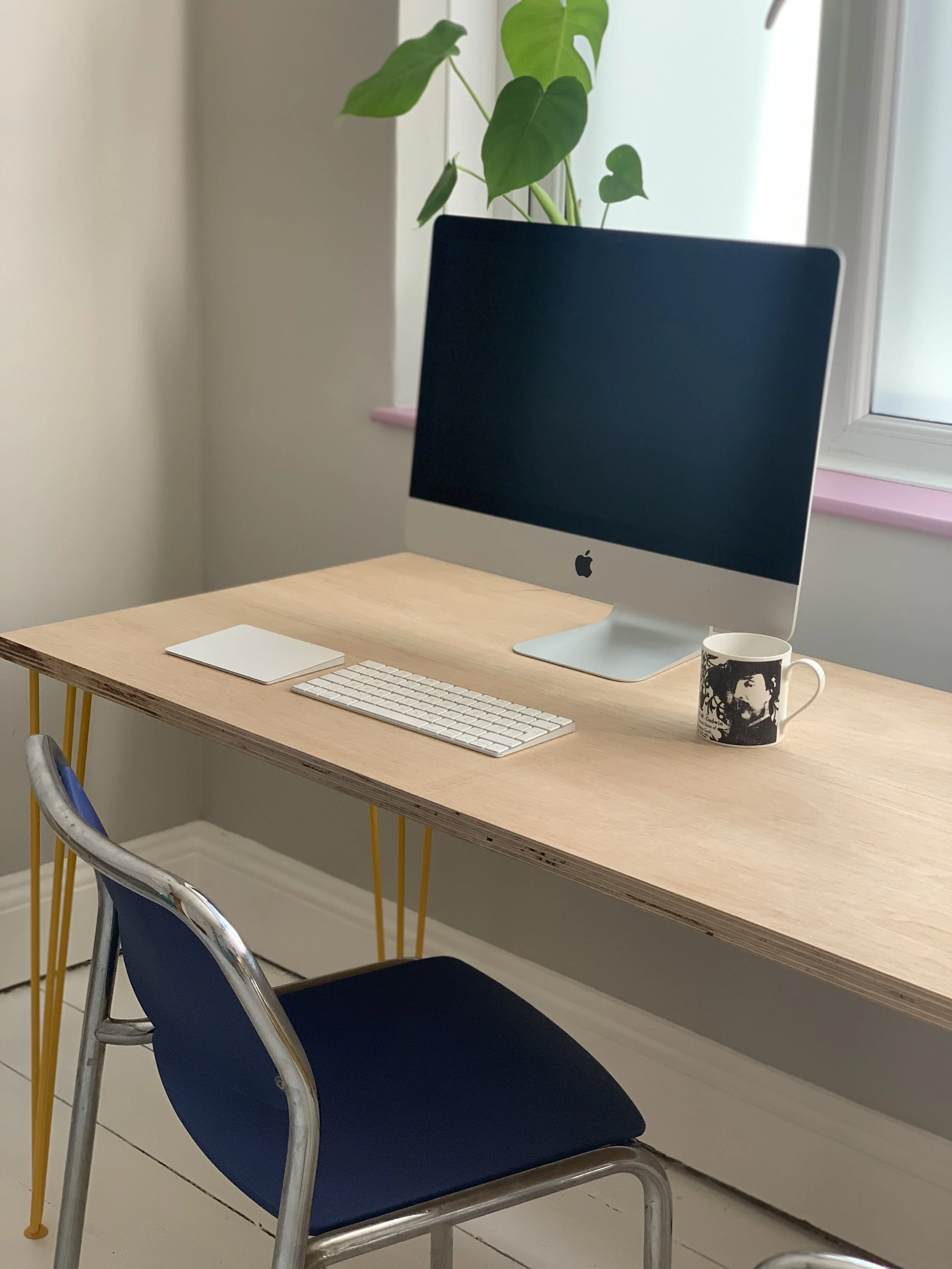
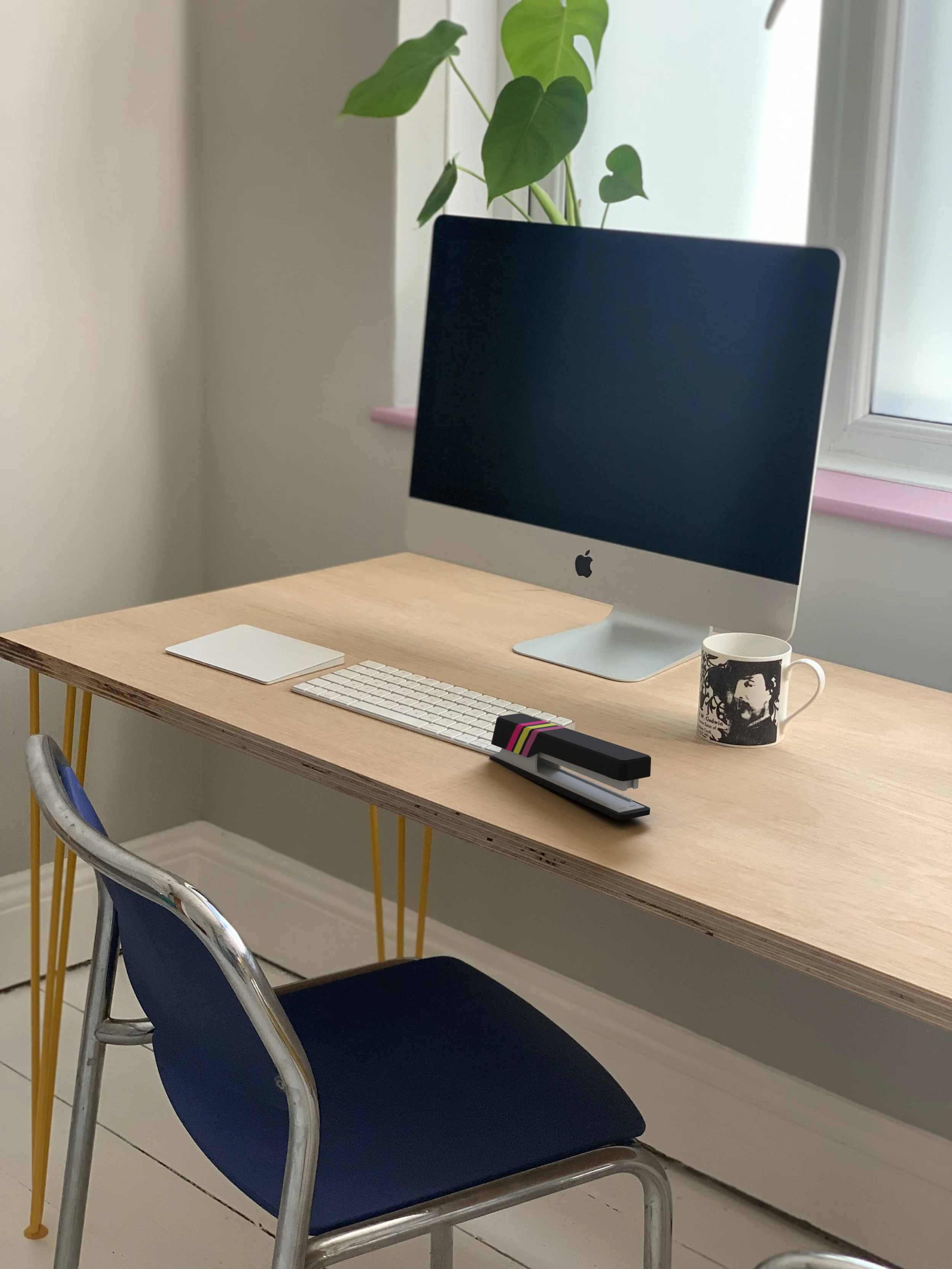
+ stapler (567, 758)
